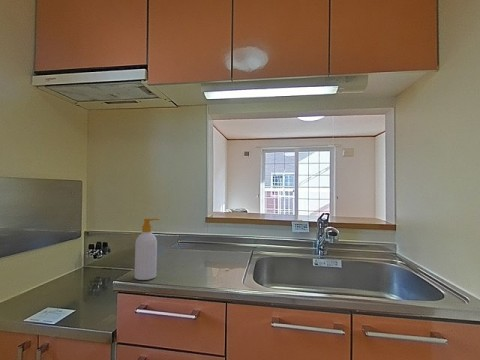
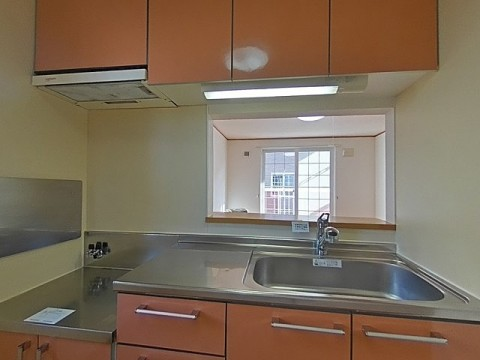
- soap bottle (147, 247)
